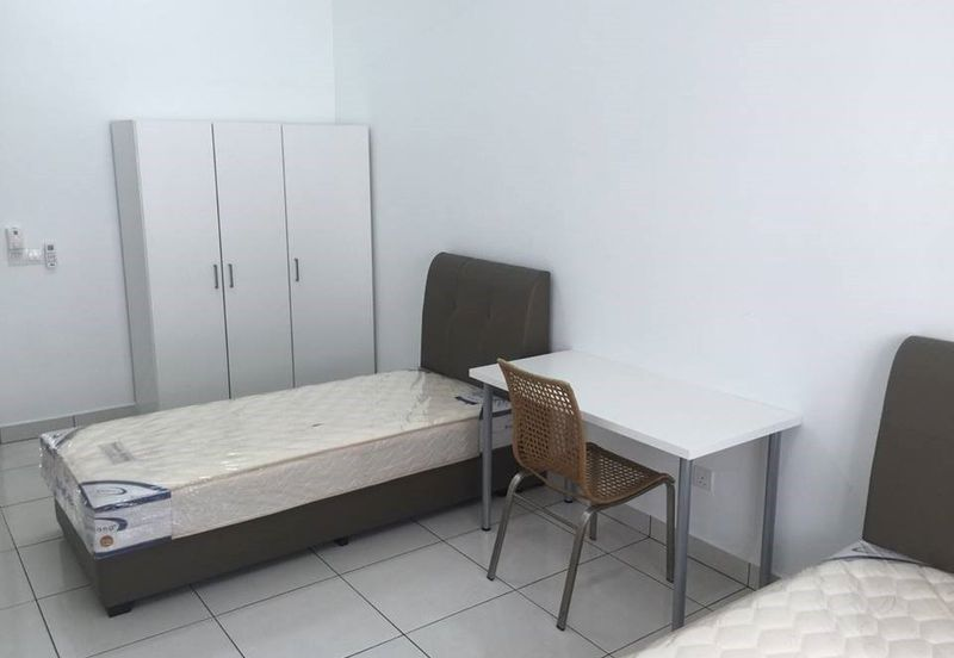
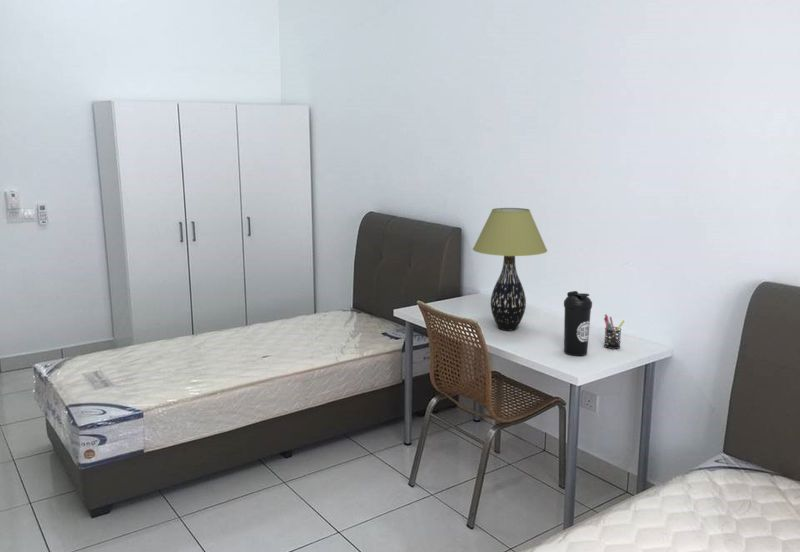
+ water bottle (576, 322)
+ table lamp (509, 270)
+ pen holder (611, 331)
